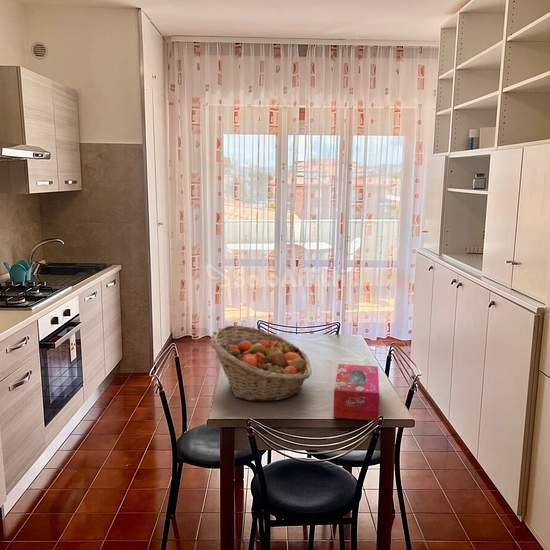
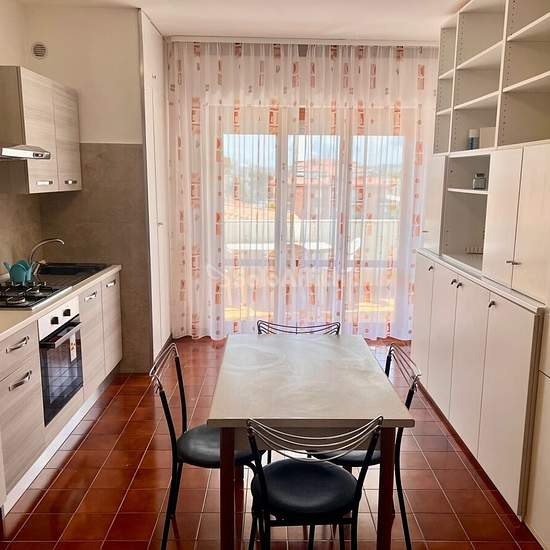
- fruit basket (261, 360)
- tissue box (356, 390)
